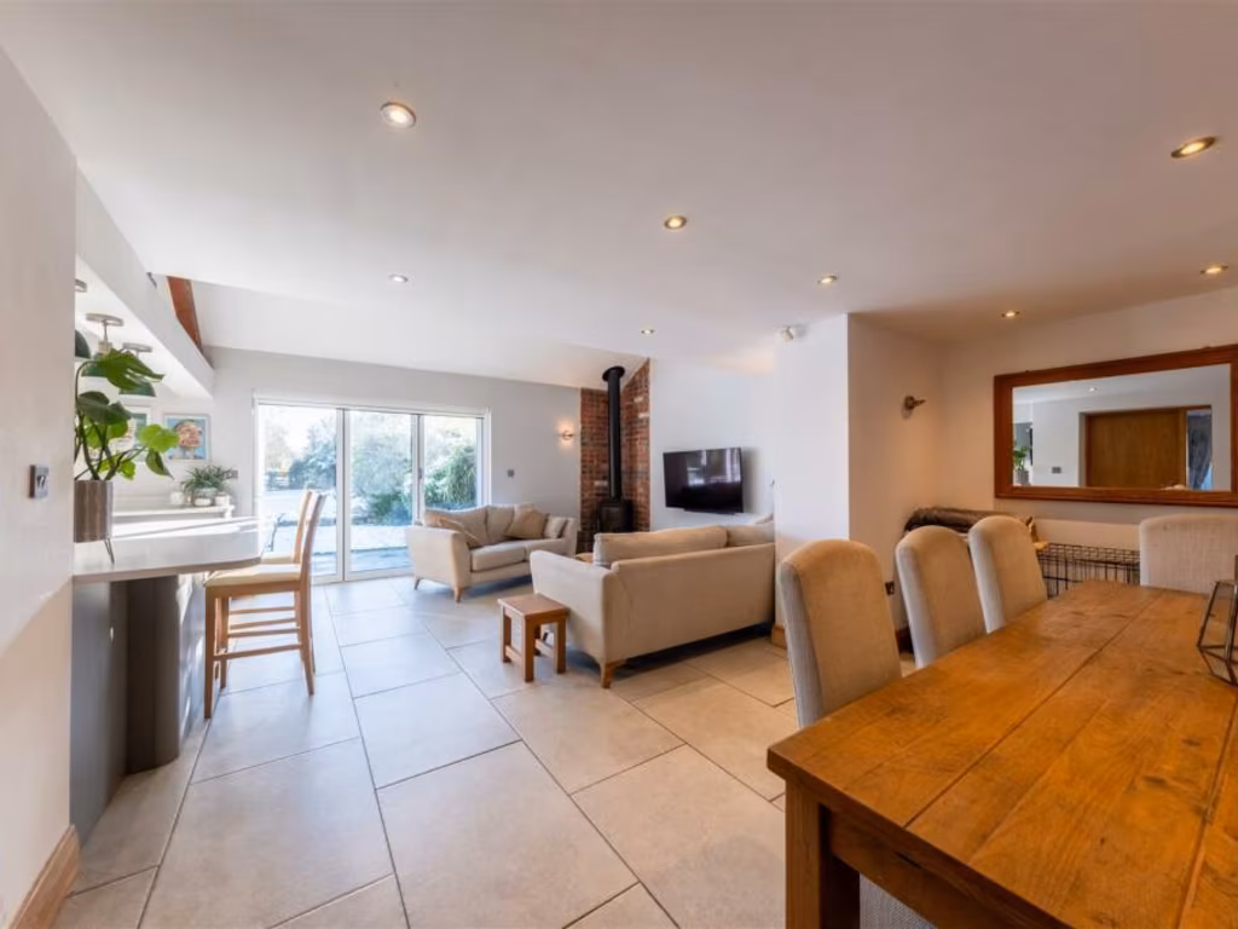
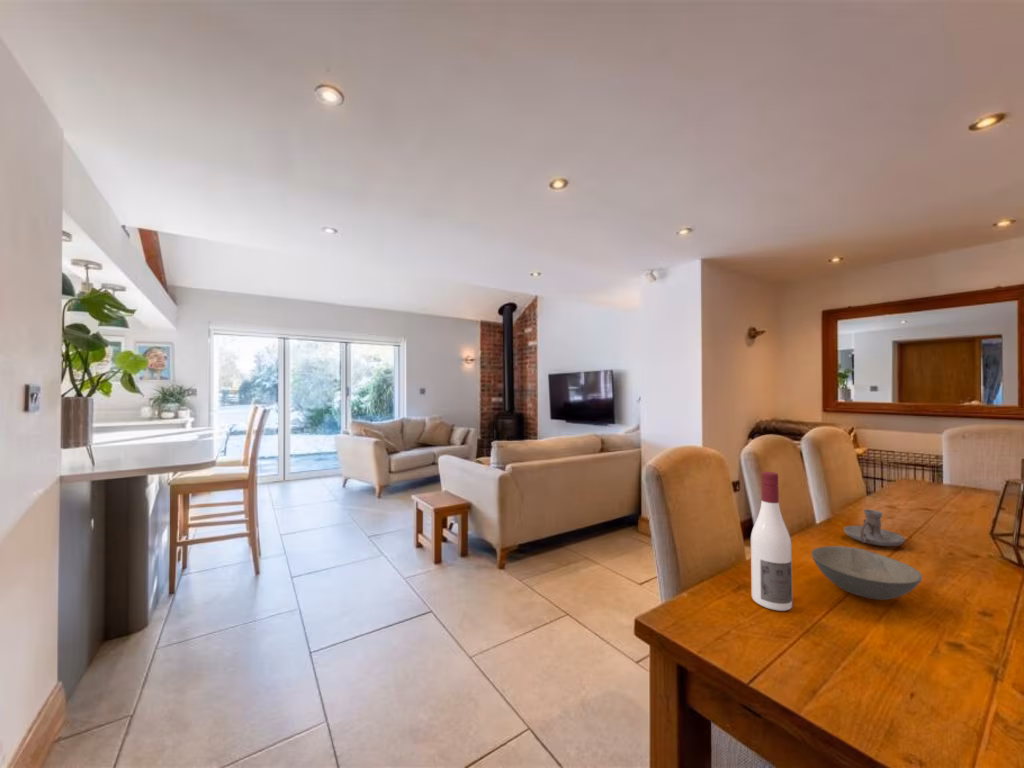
+ candle holder (871, 527)
+ alcohol (770, 537)
+ soup bowl (863, 577)
